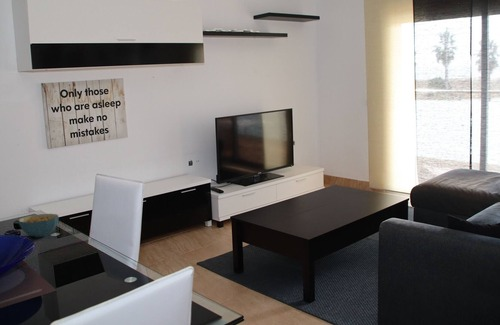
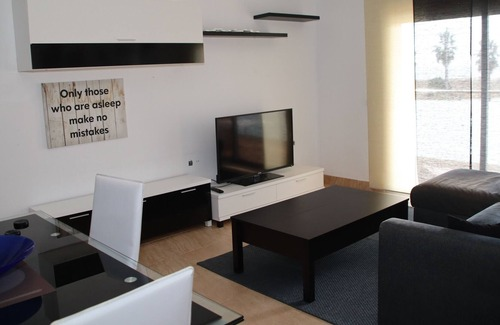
- cereal bowl (39, 226)
